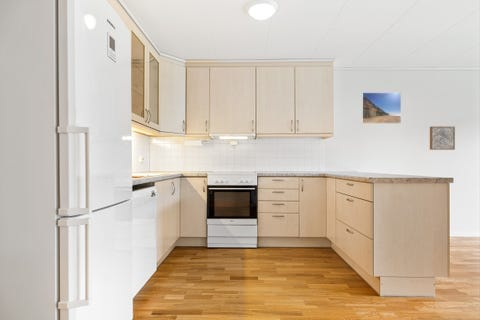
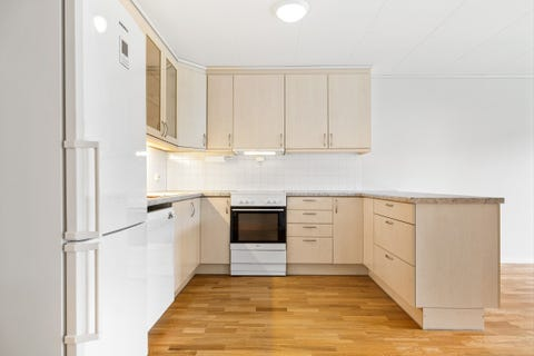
- wall art (442, 138)
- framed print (381, 108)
